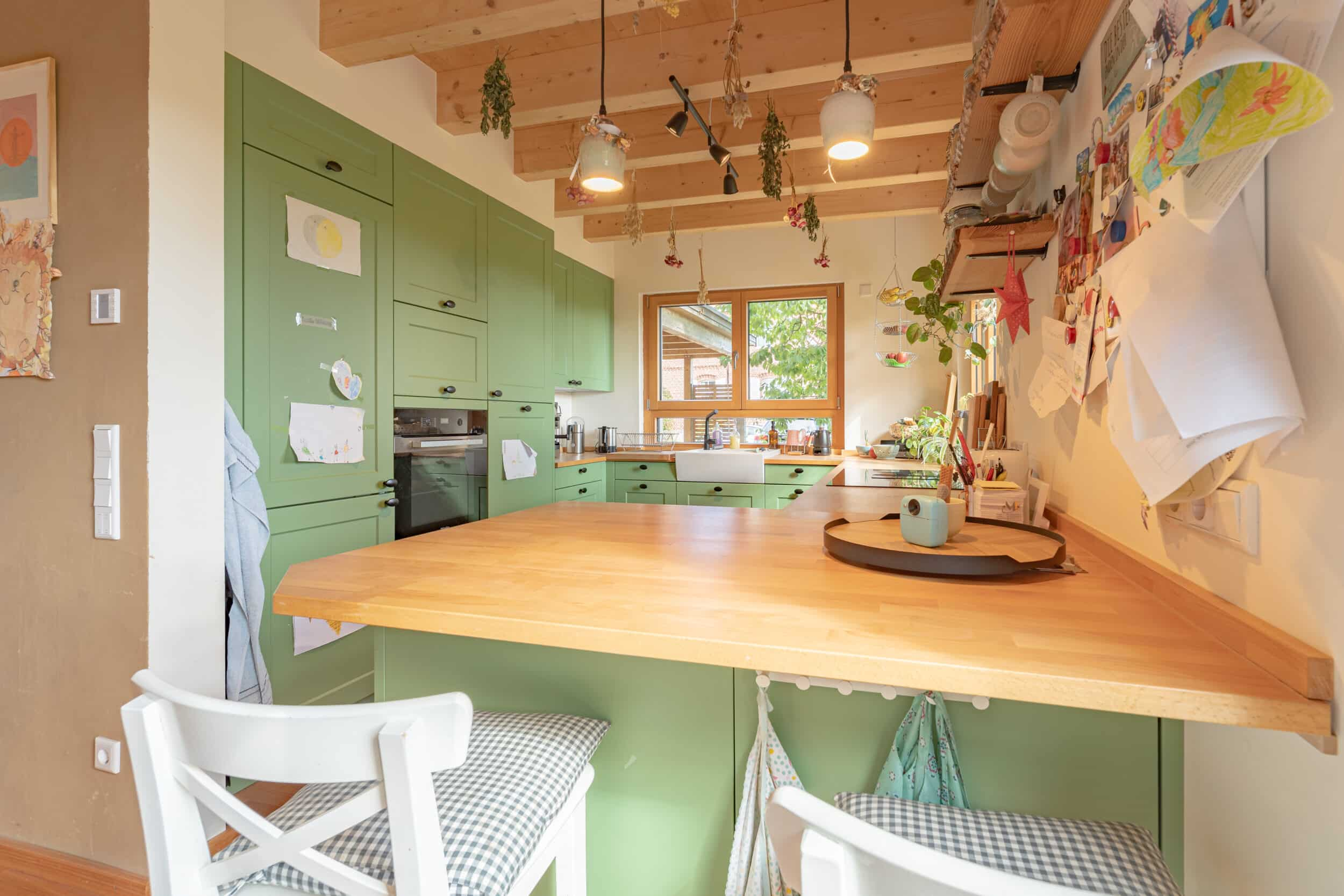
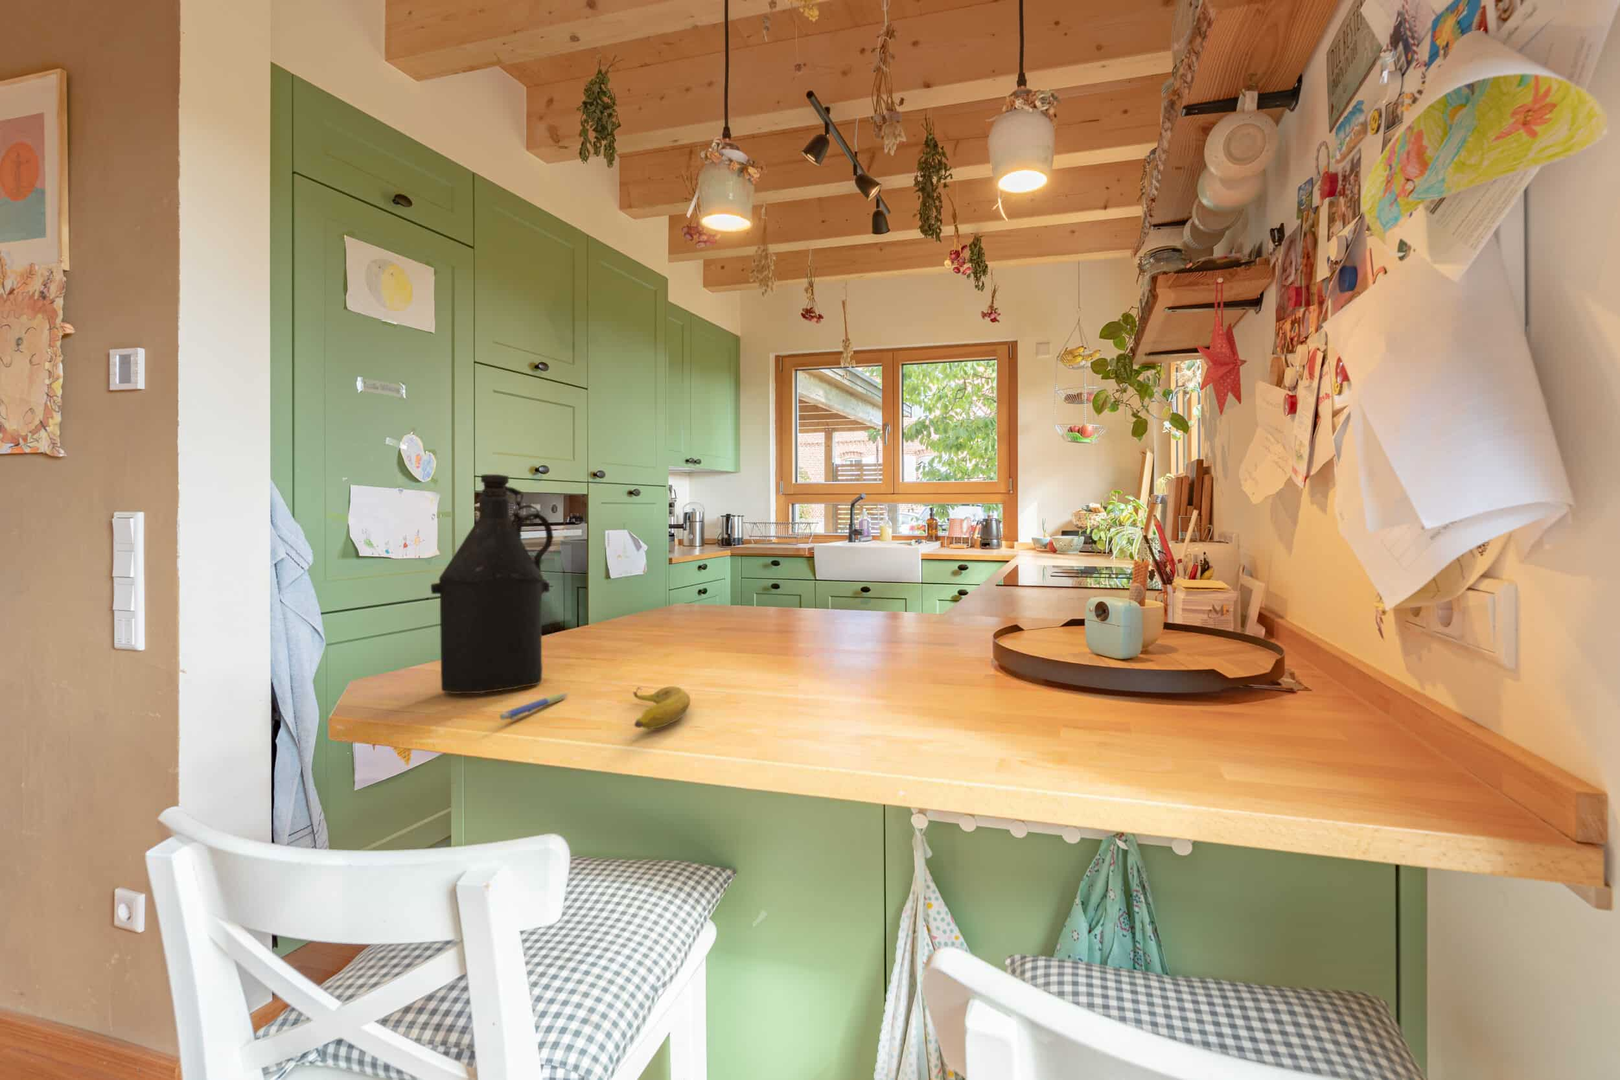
+ pen (536, 704)
+ banana (652, 702)
+ bottle (494, 581)
